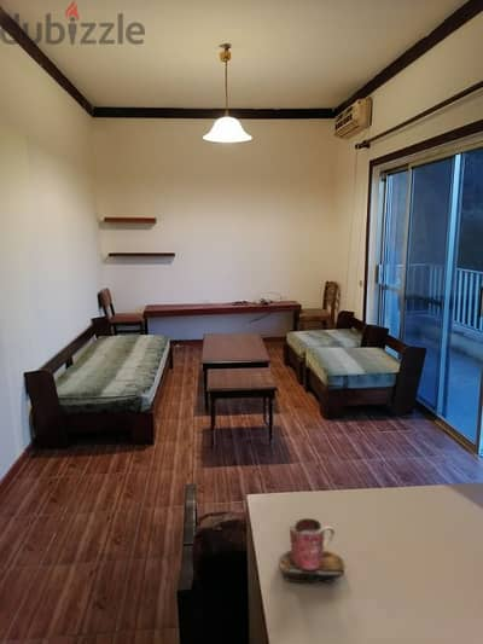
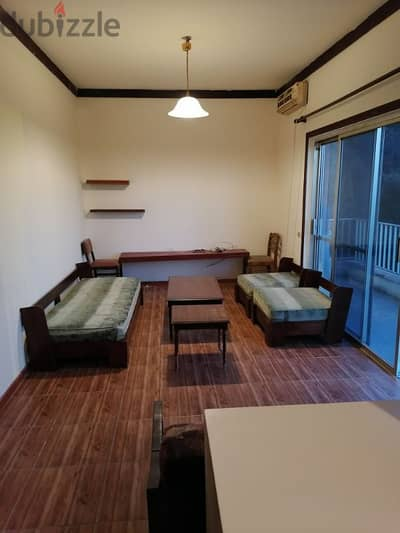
- mug (313, 545)
